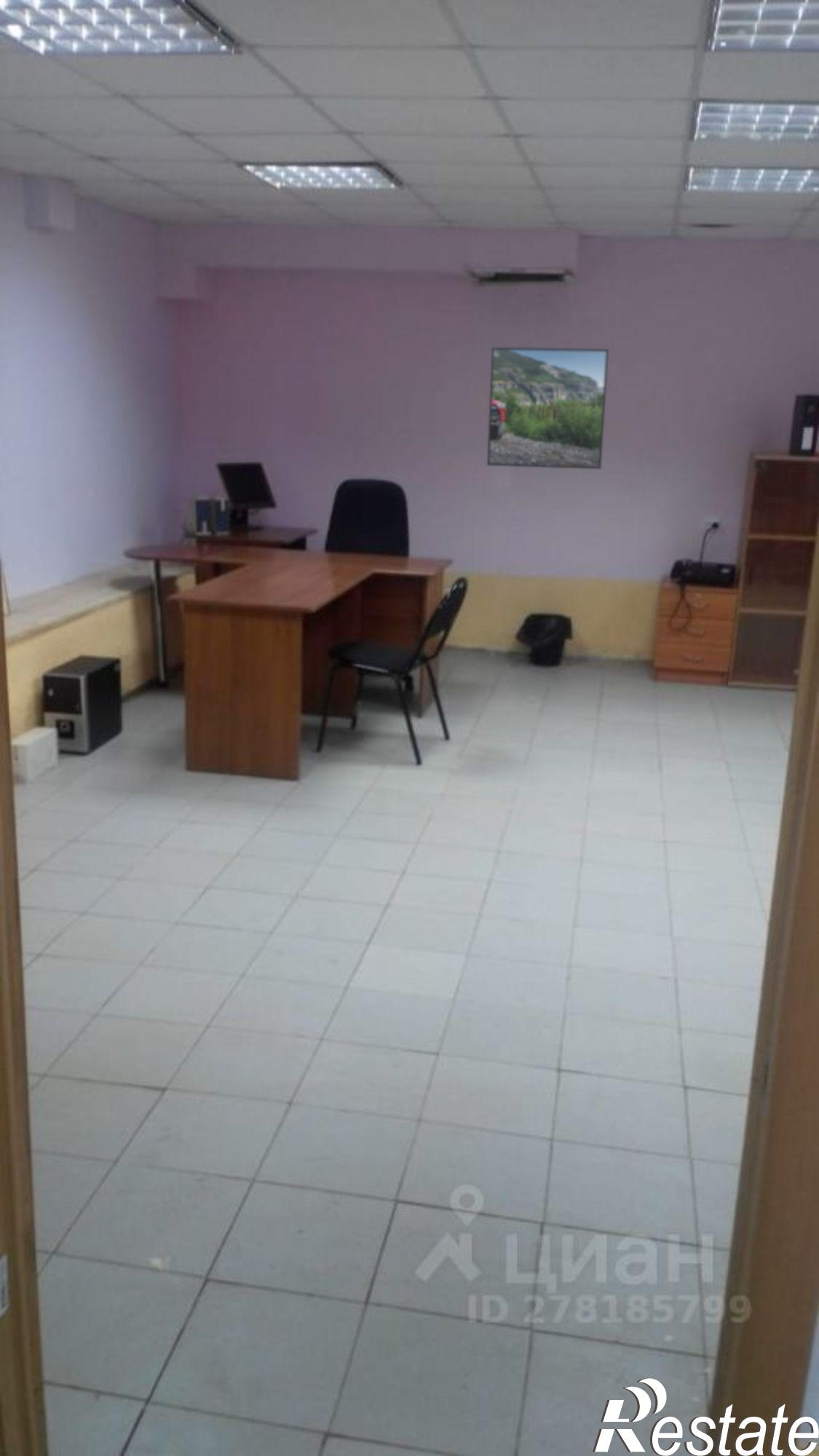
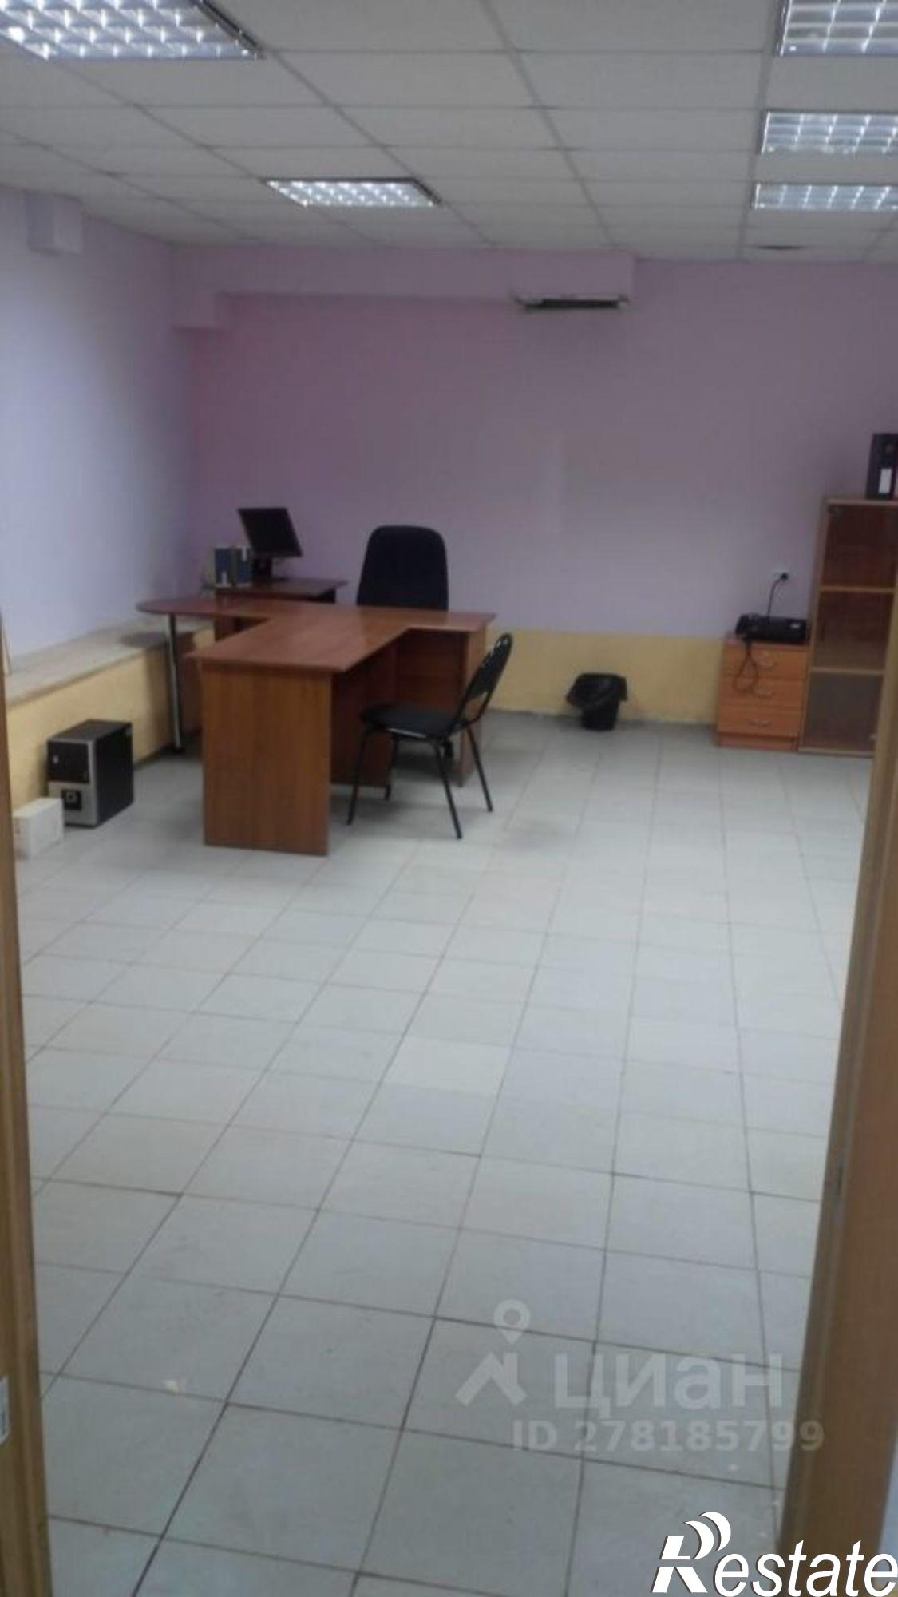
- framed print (546, 408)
